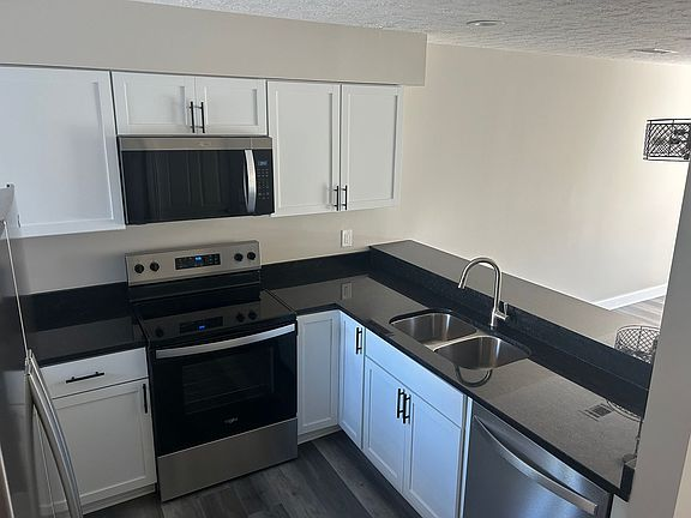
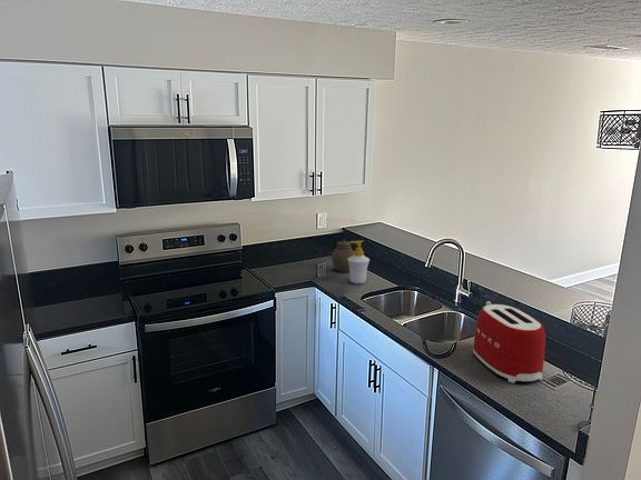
+ soap bottle (358, 261)
+ jar (343, 254)
+ toaster (506, 339)
